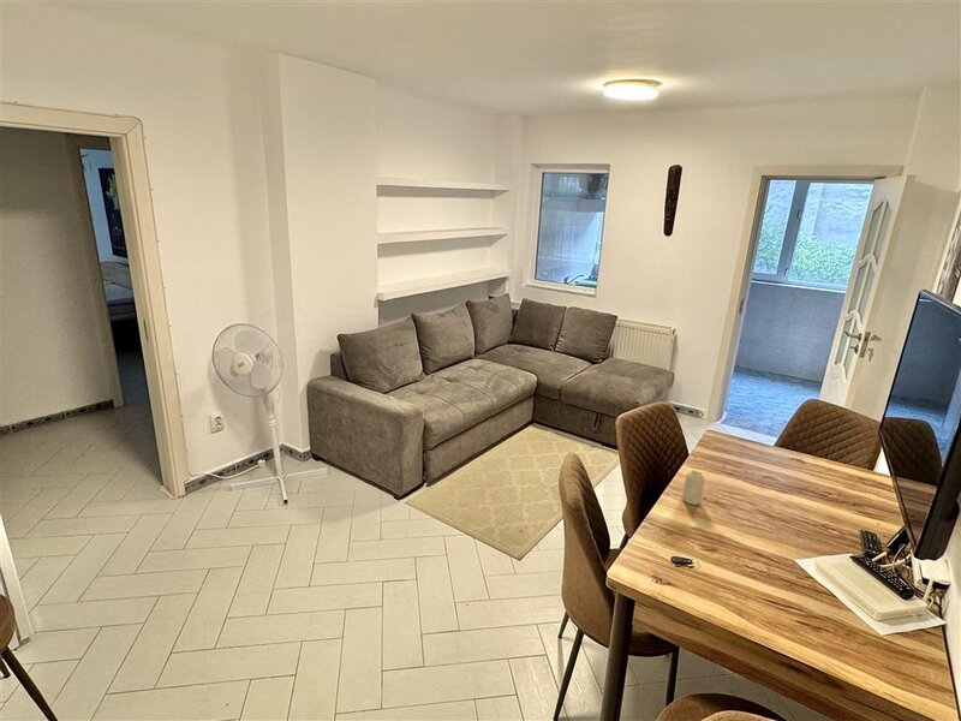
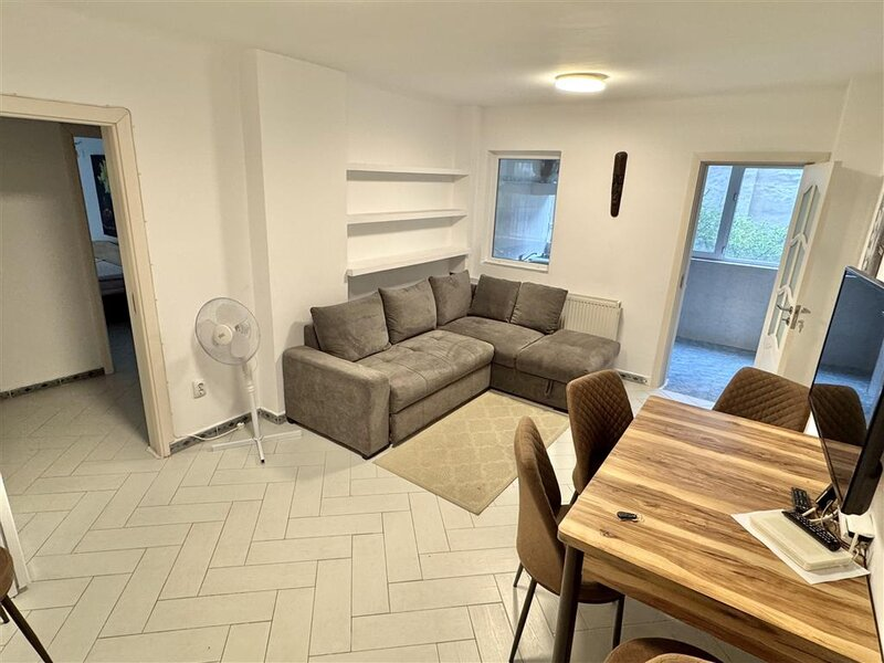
- candle (693, 485)
